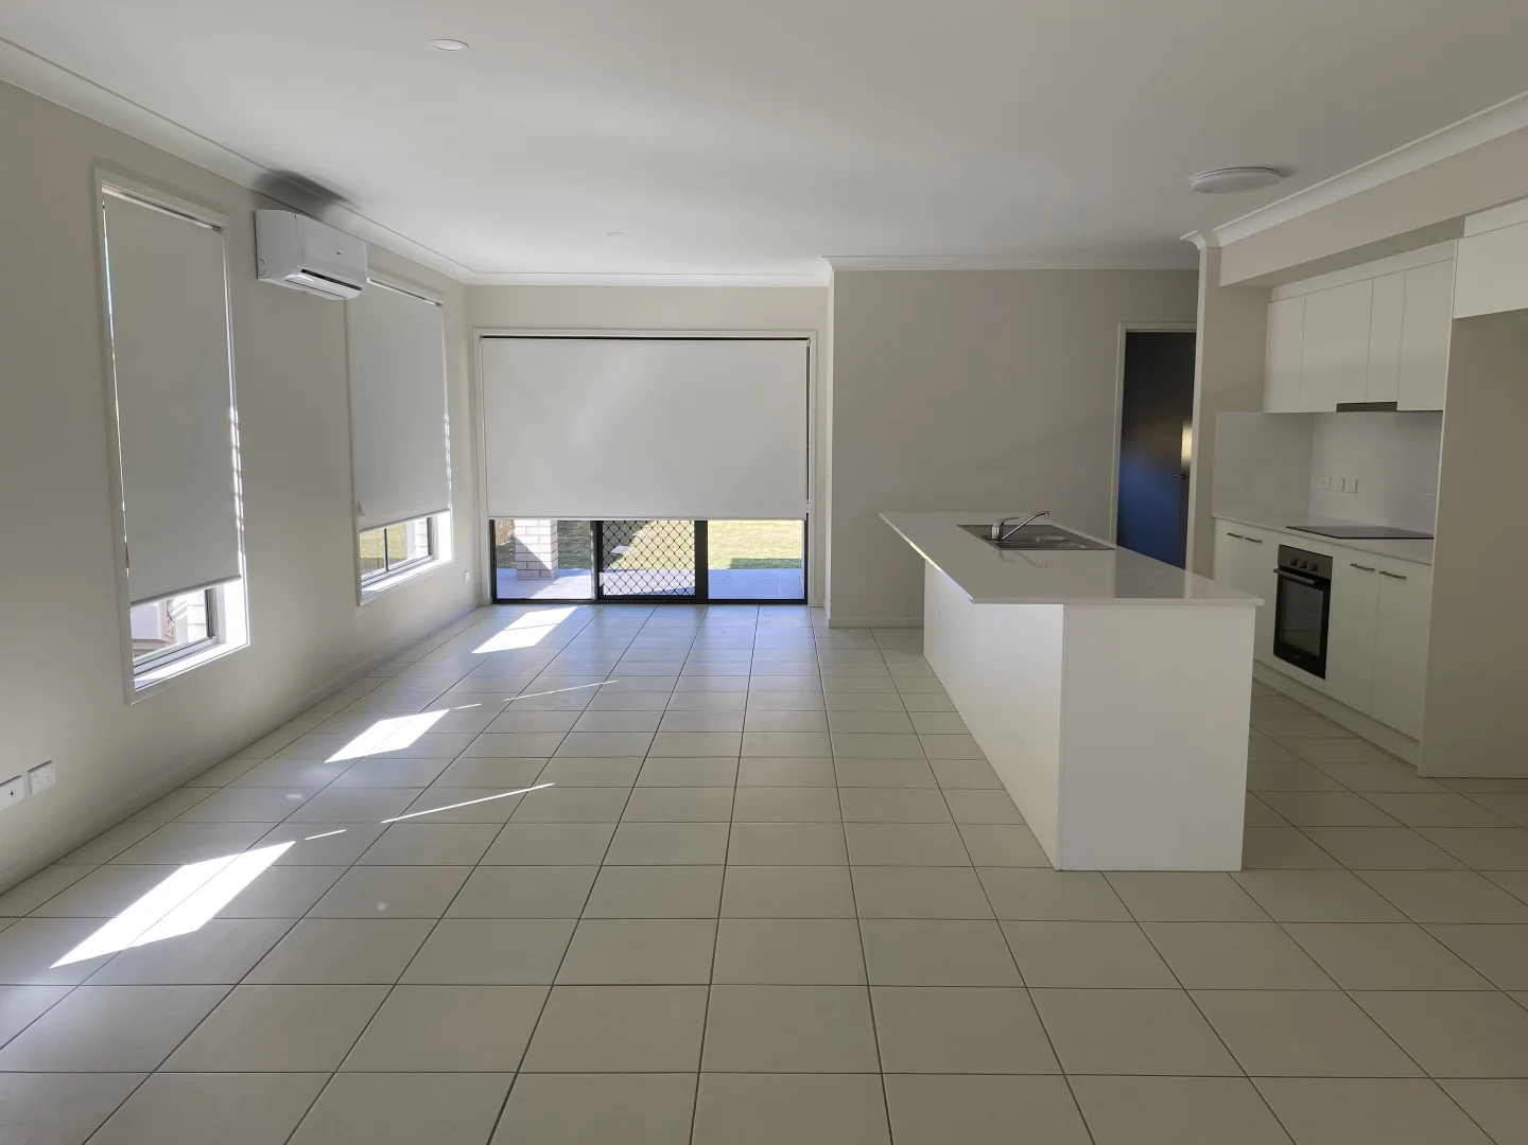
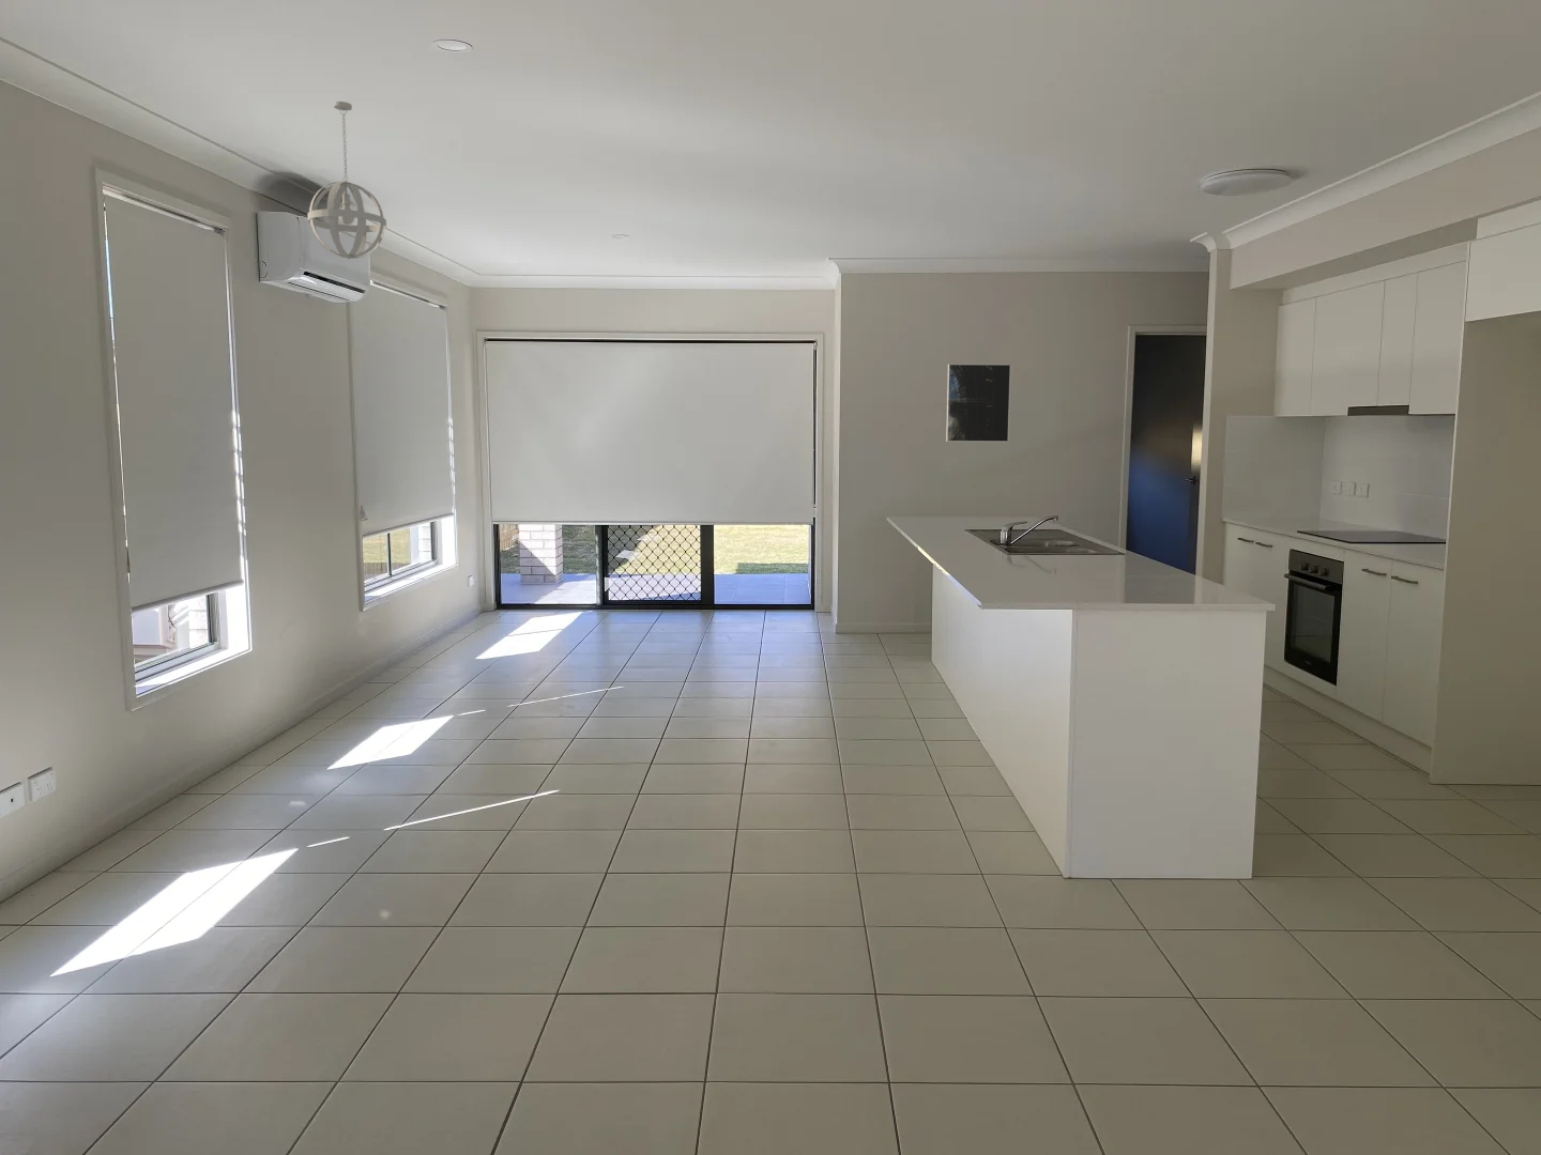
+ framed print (978, 403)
+ pendant light (346, 182)
